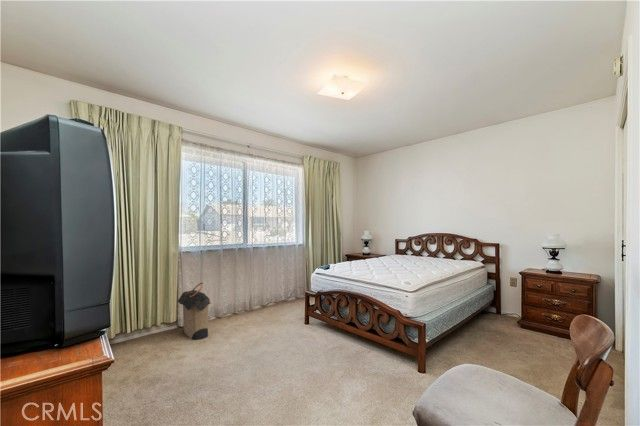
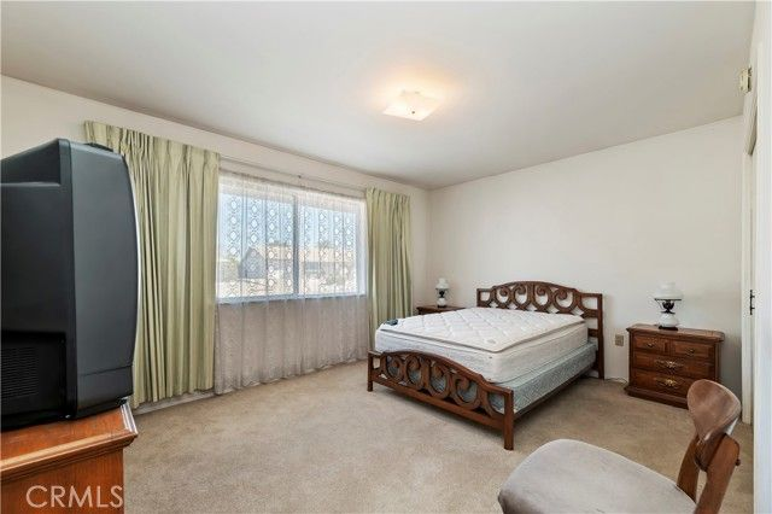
- laundry hamper (193, 308)
